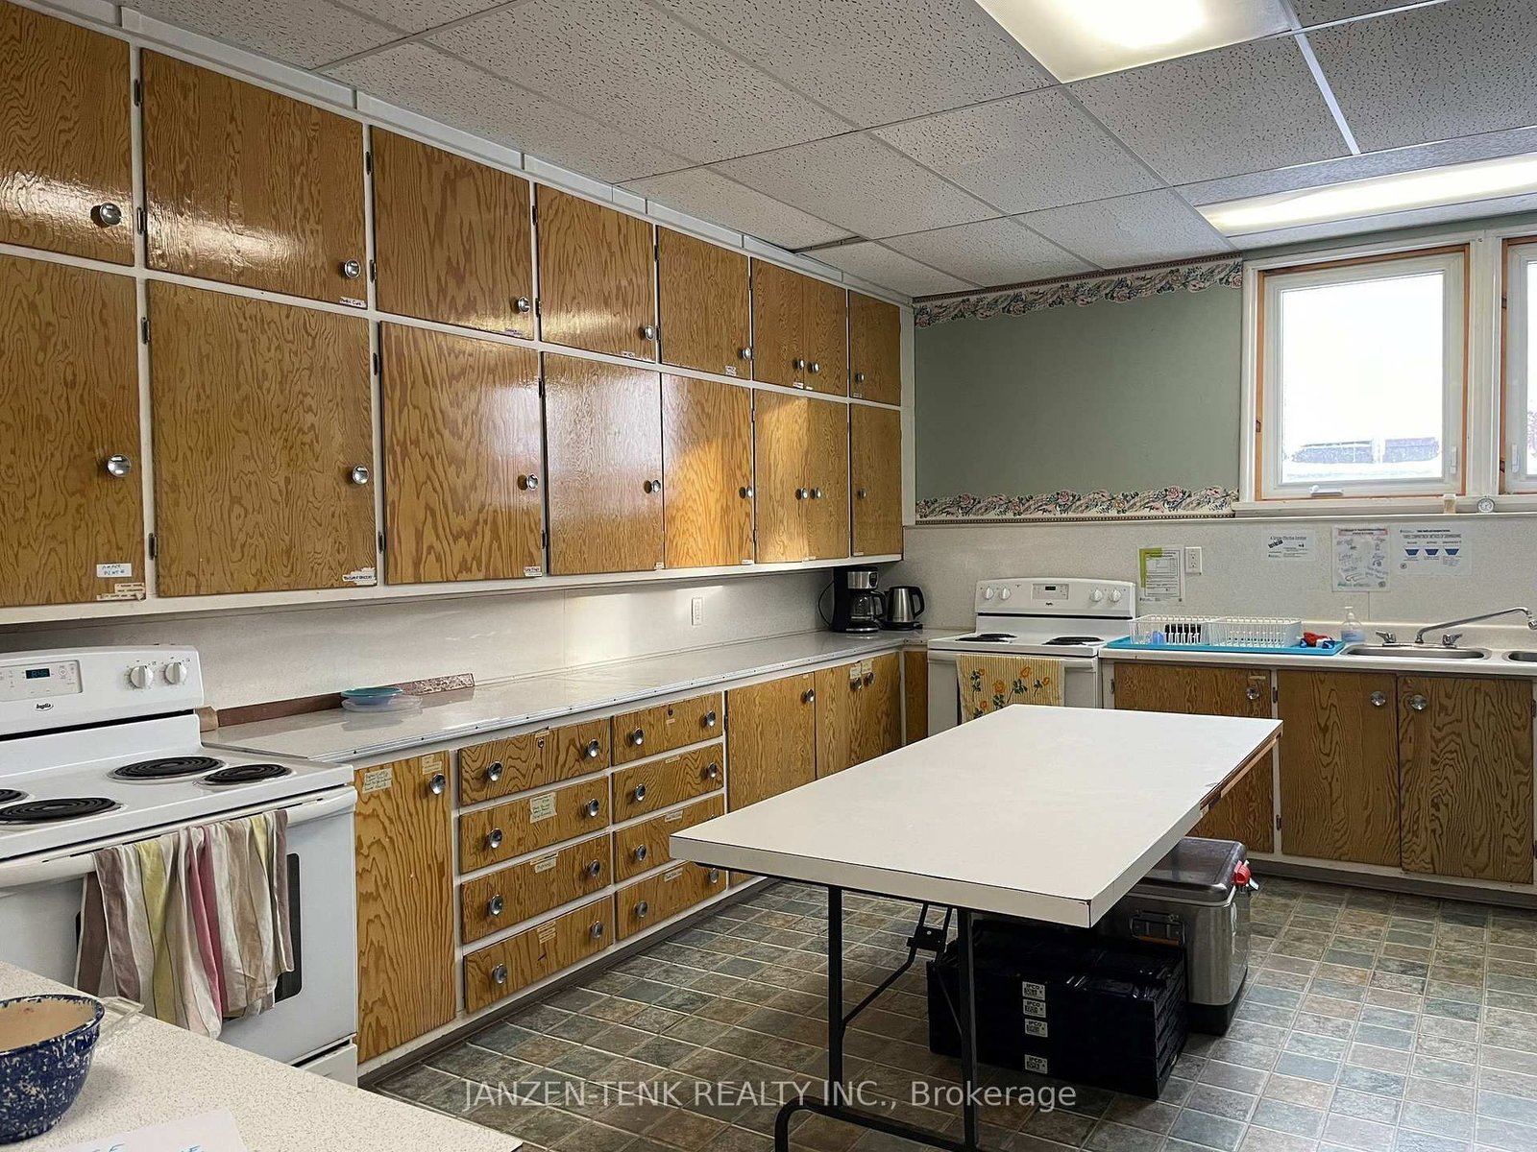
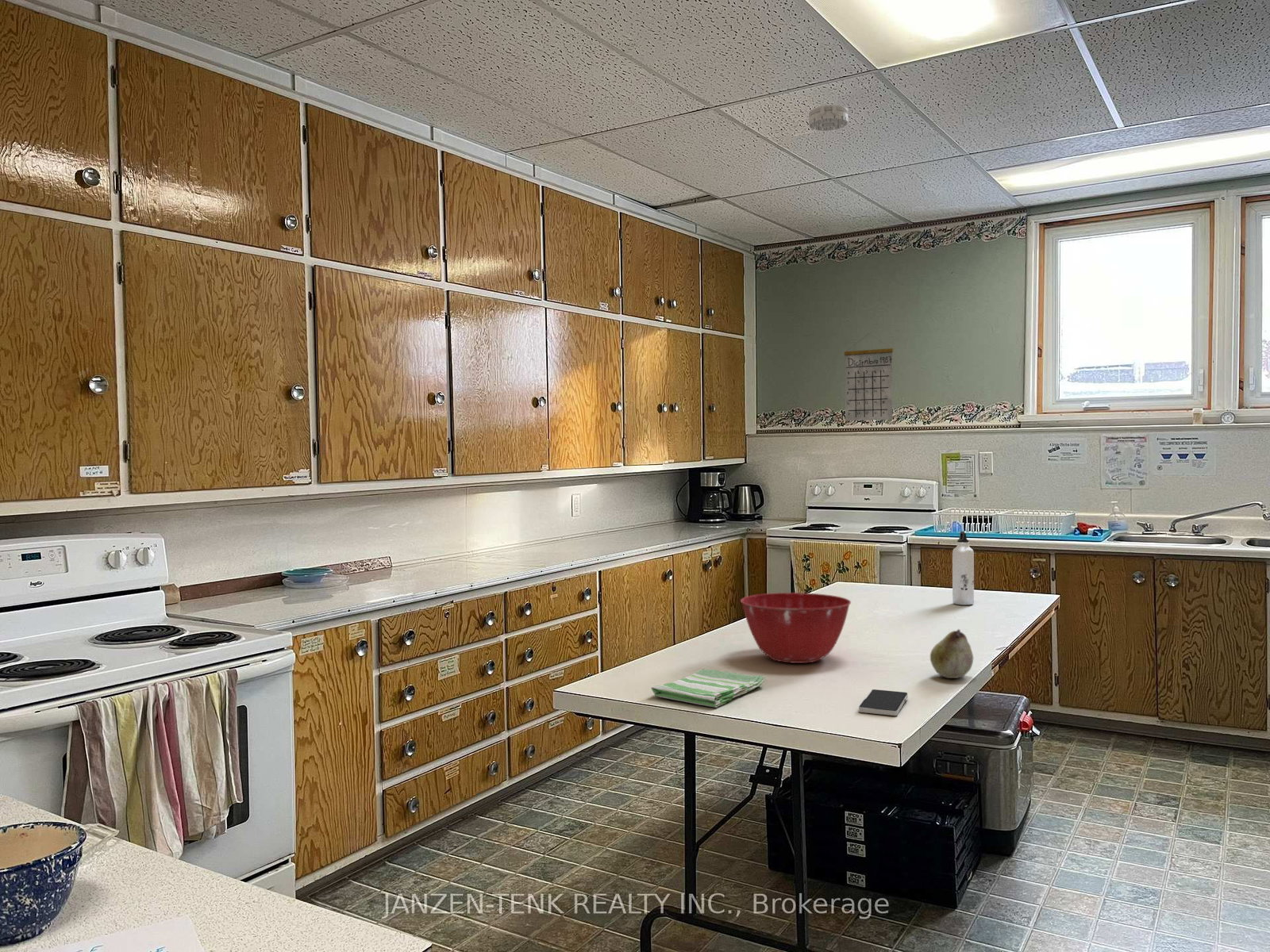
+ calendar (868, 376)
+ dish towel (708, 685)
+ mixing bowl (795, 628)
+ smoke detector (828, 117)
+ fruit (951, 652)
+ smartphone (883, 701)
+ water bottle (963, 567)
